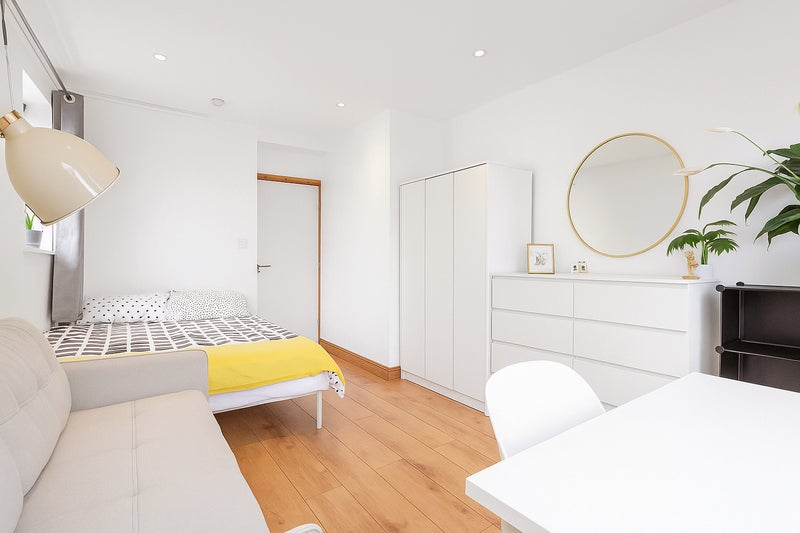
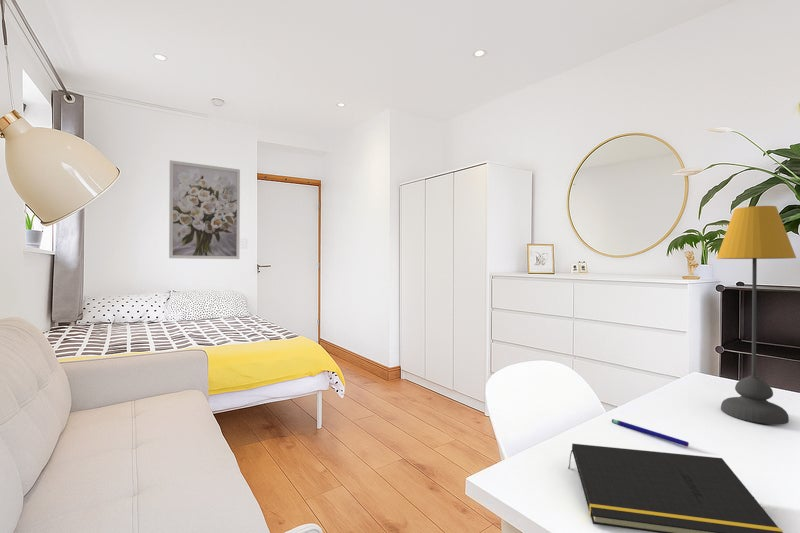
+ wall art (206, 211)
+ notepad (662, 488)
+ pen (647, 431)
+ table lamp (754, 311)
